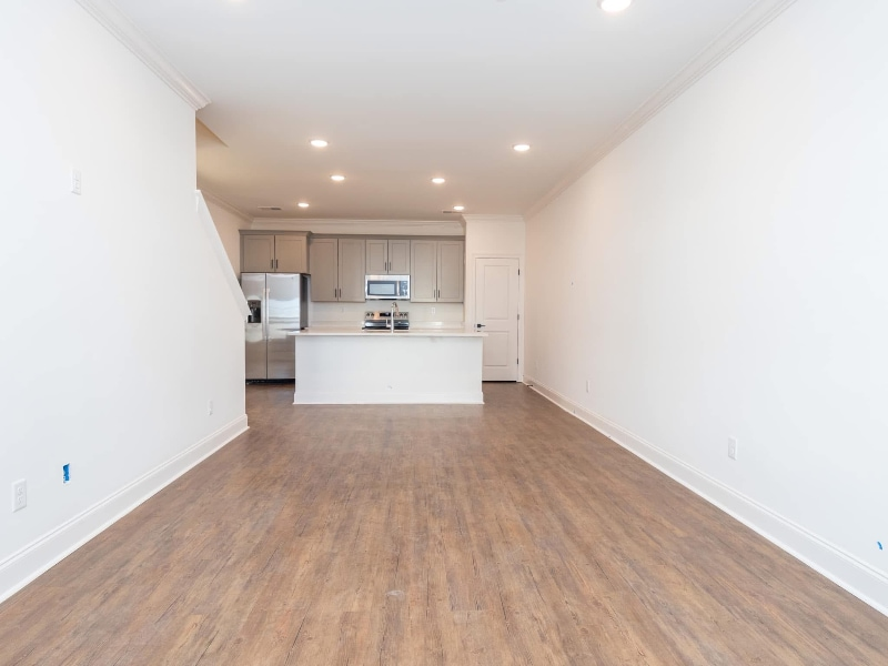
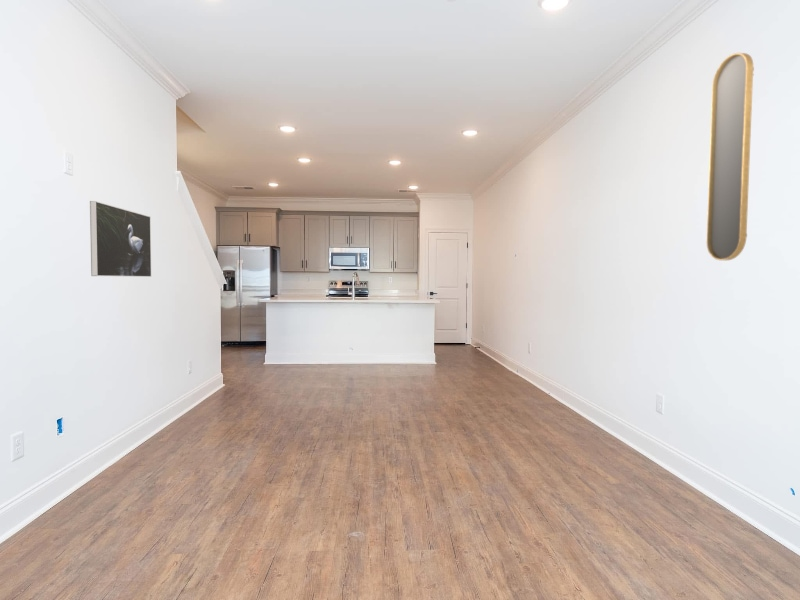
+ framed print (124, 243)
+ home mirror (728, 159)
